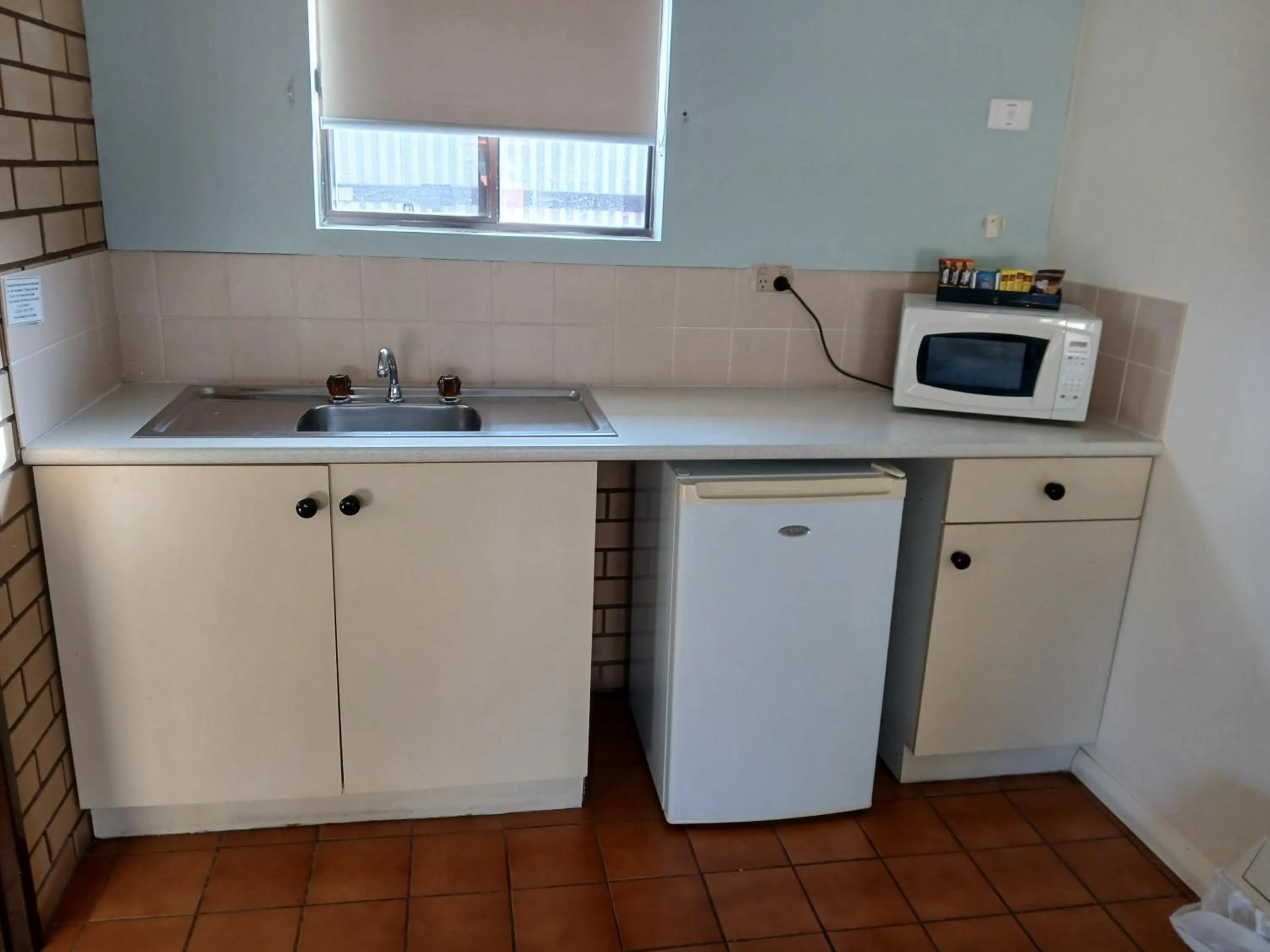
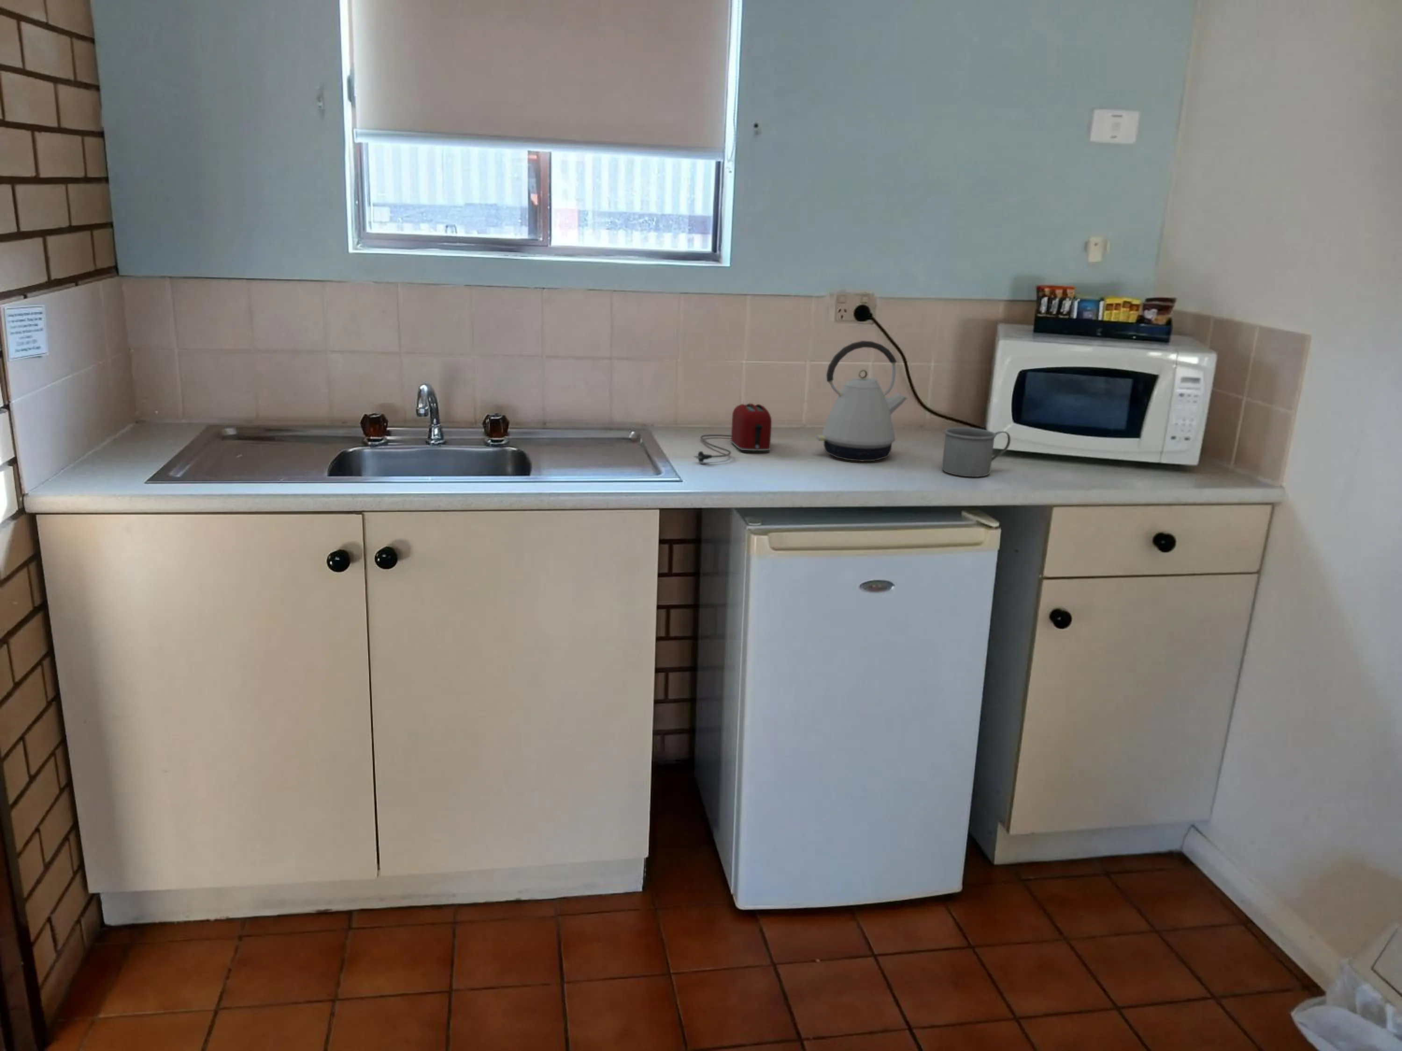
+ kettle (863, 399)
+ toaster (732, 428)
+ mug (973, 450)
